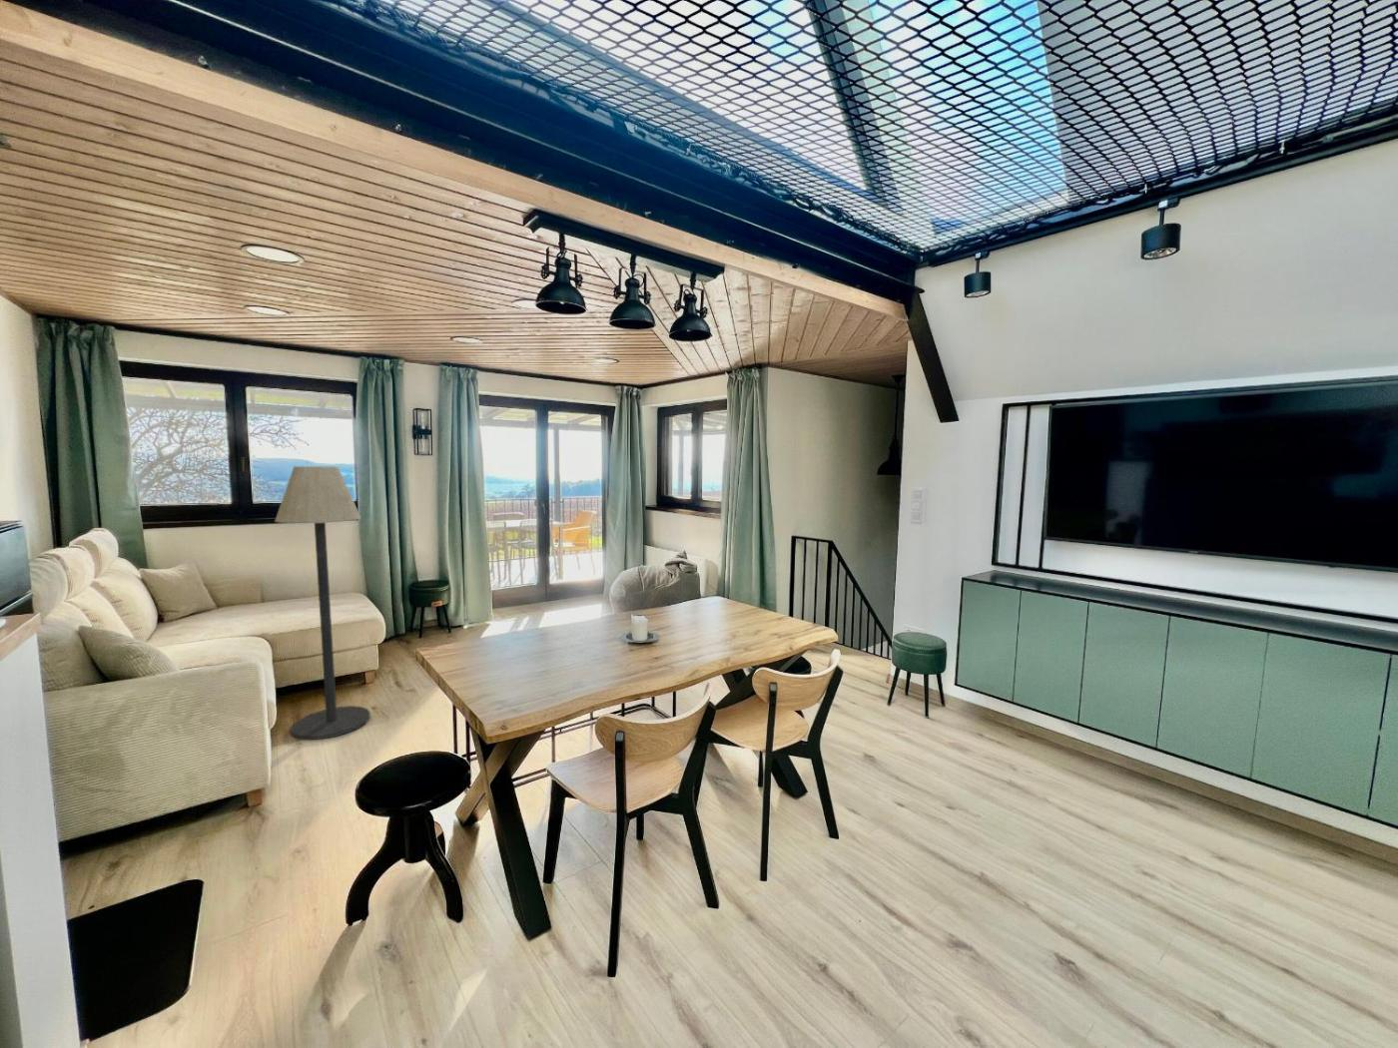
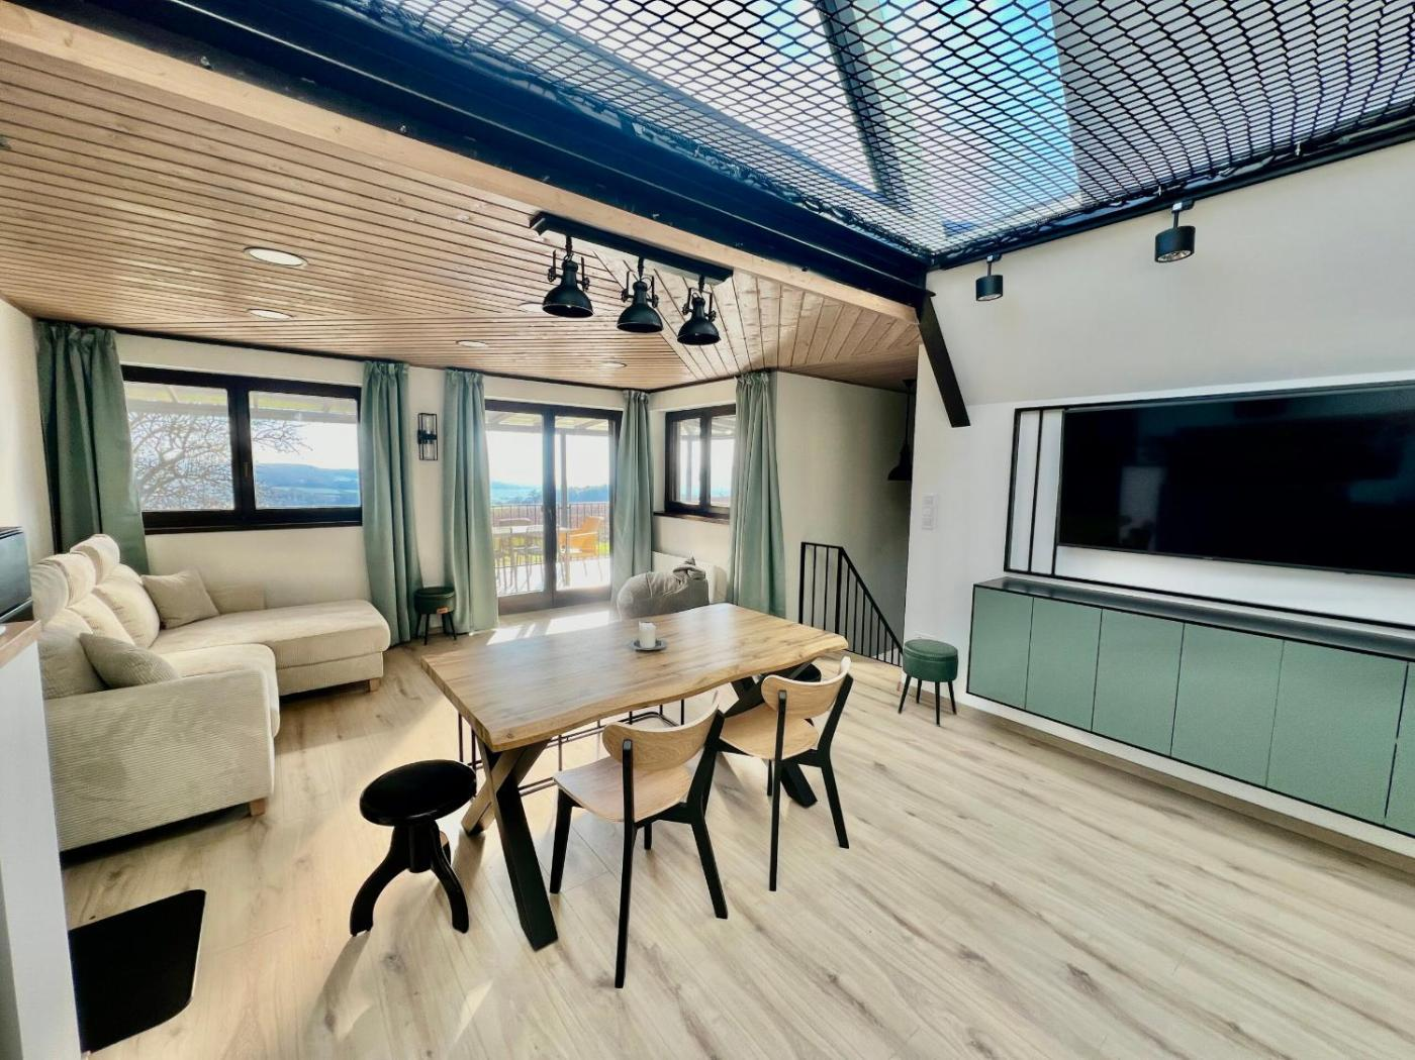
- floor lamp (324, 598)
